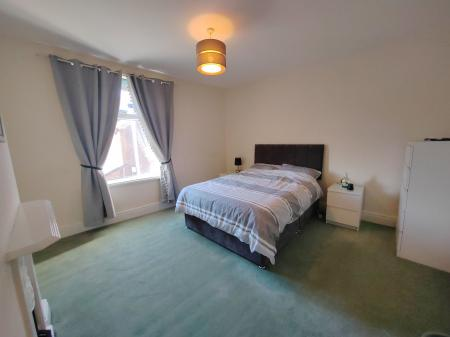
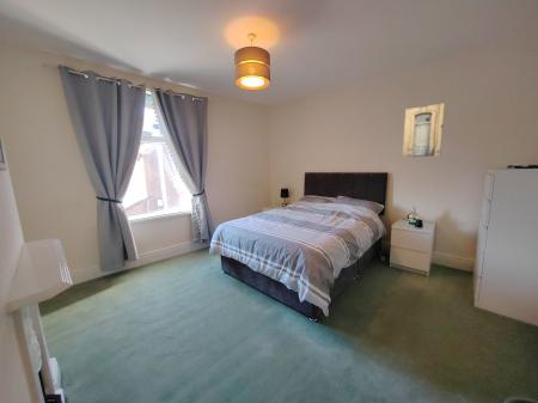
+ wall art (422, 132)
